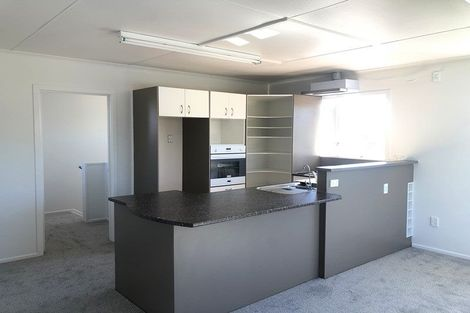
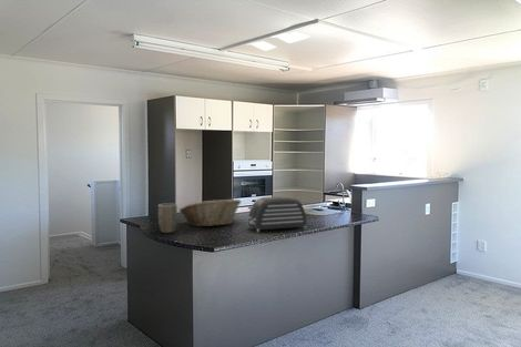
+ plant pot (167, 217)
+ toaster (275, 213)
+ fruit basket (211, 211)
